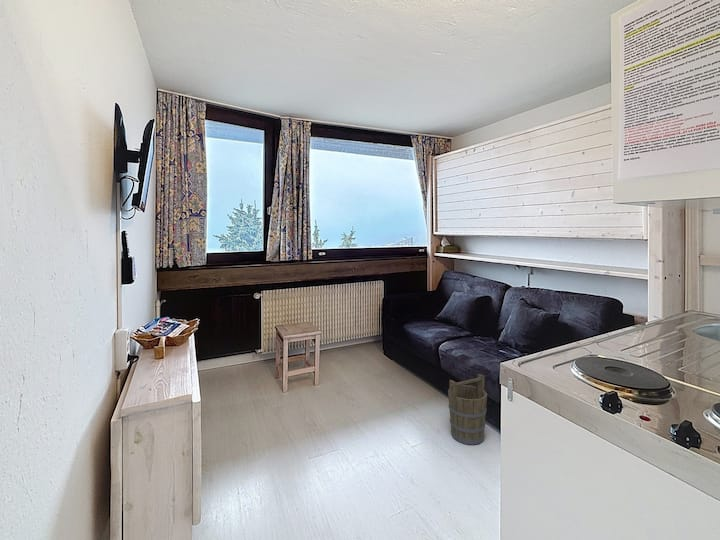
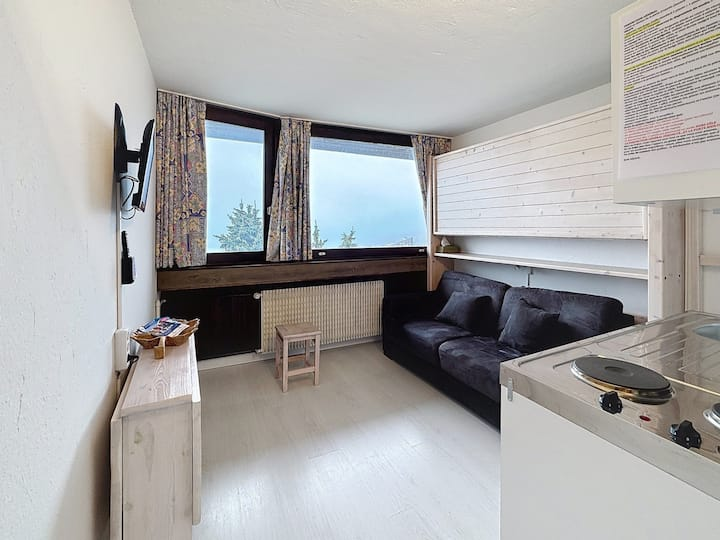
- bucket (467, 407)
